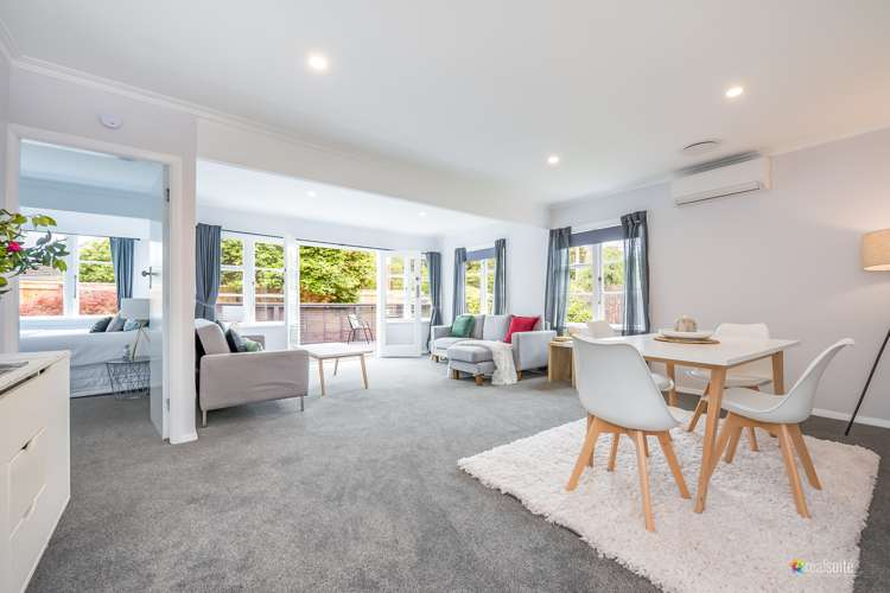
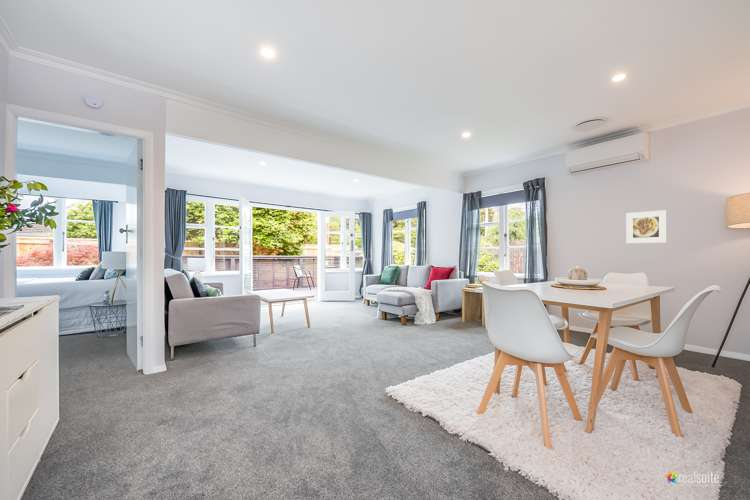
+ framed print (645, 227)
